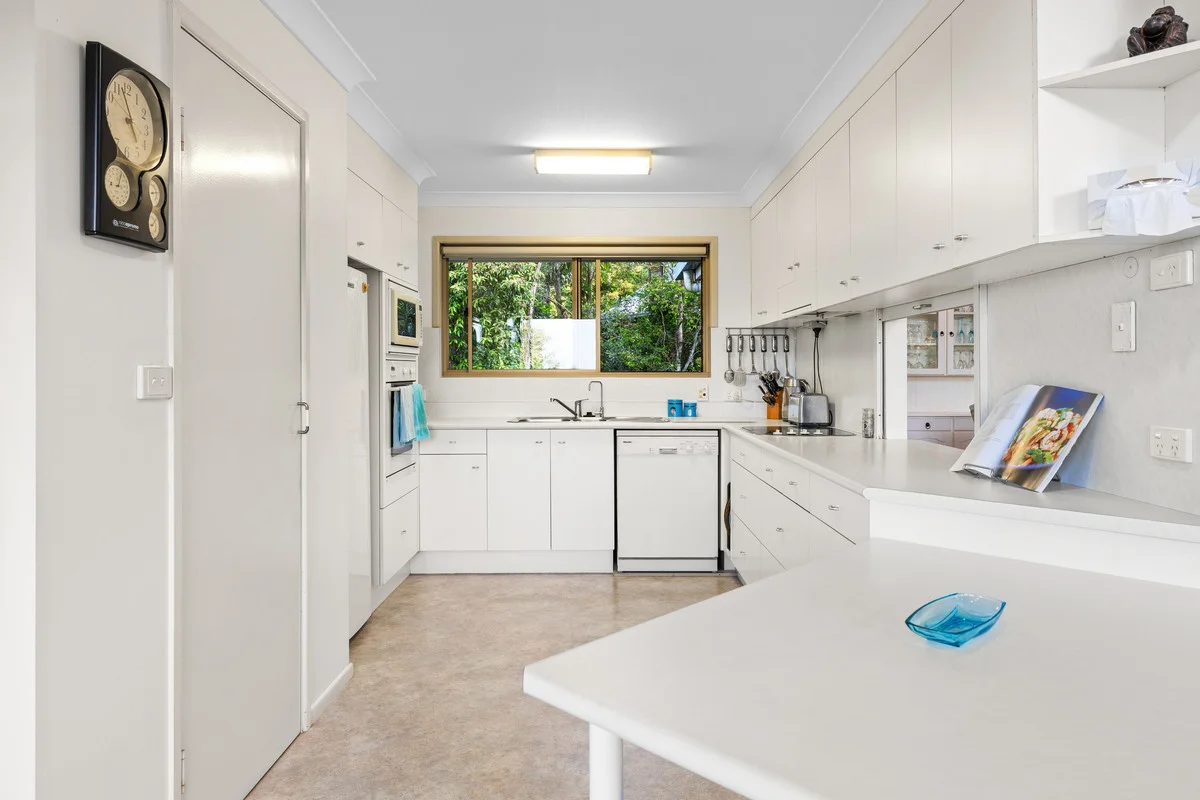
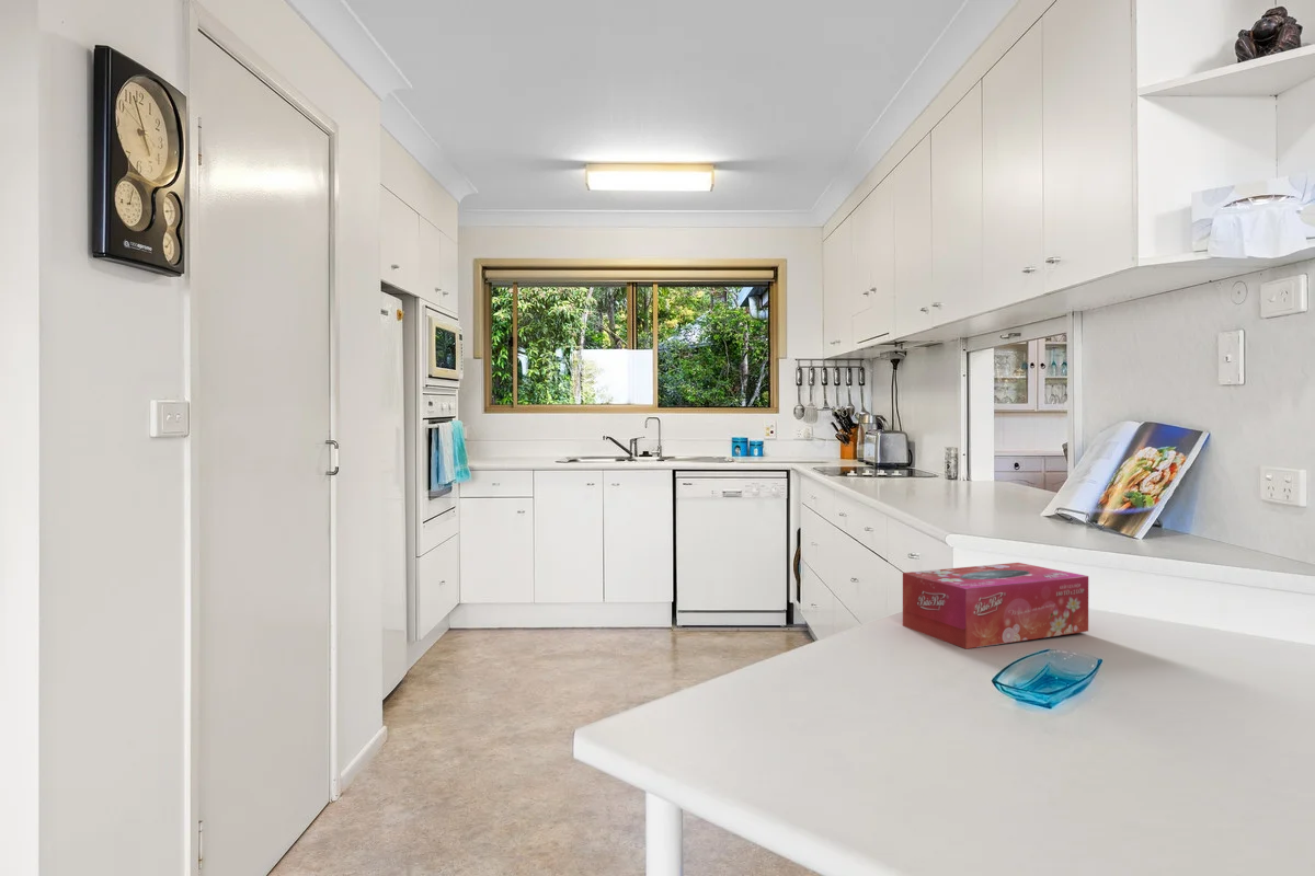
+ tissue box (994, 601)
